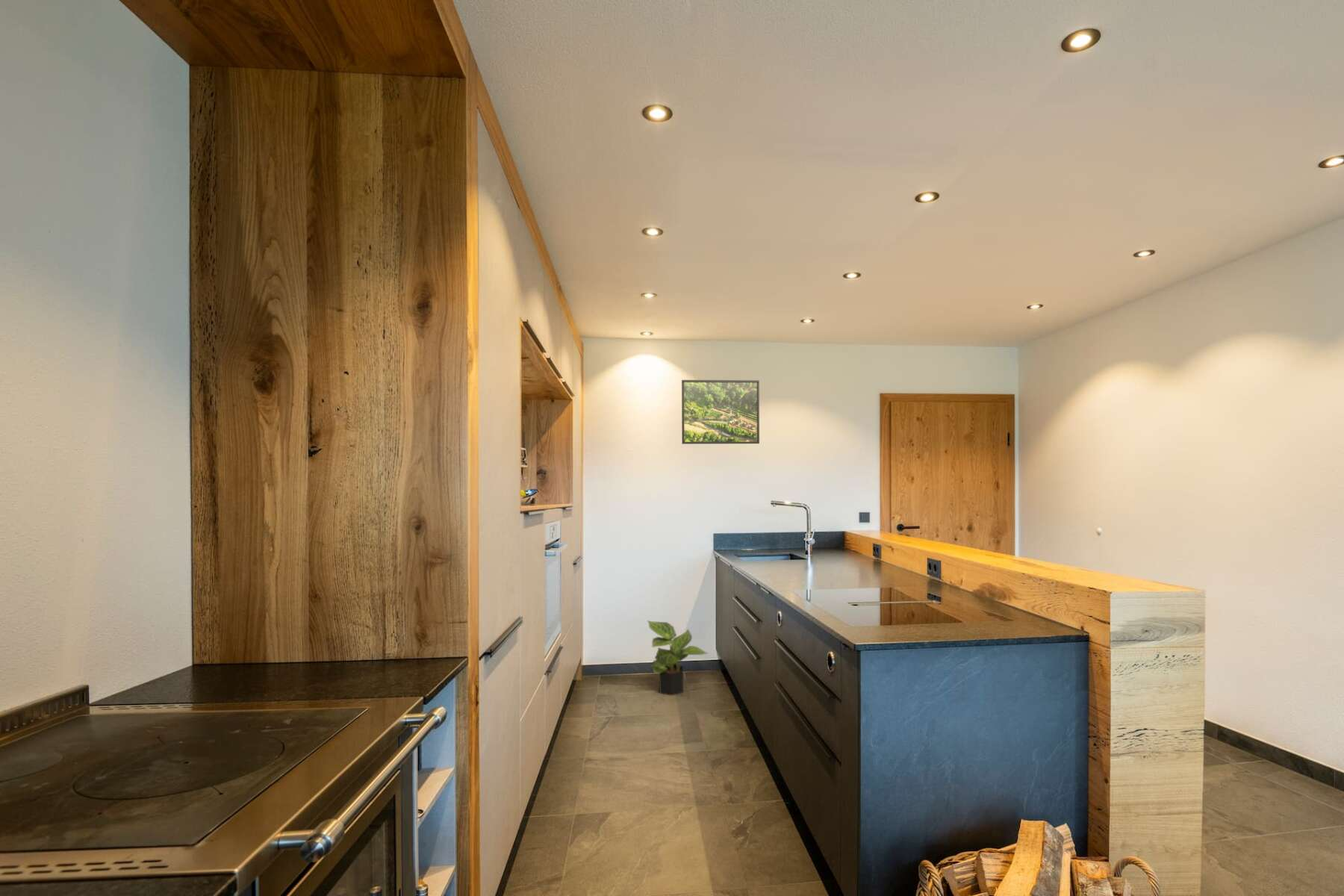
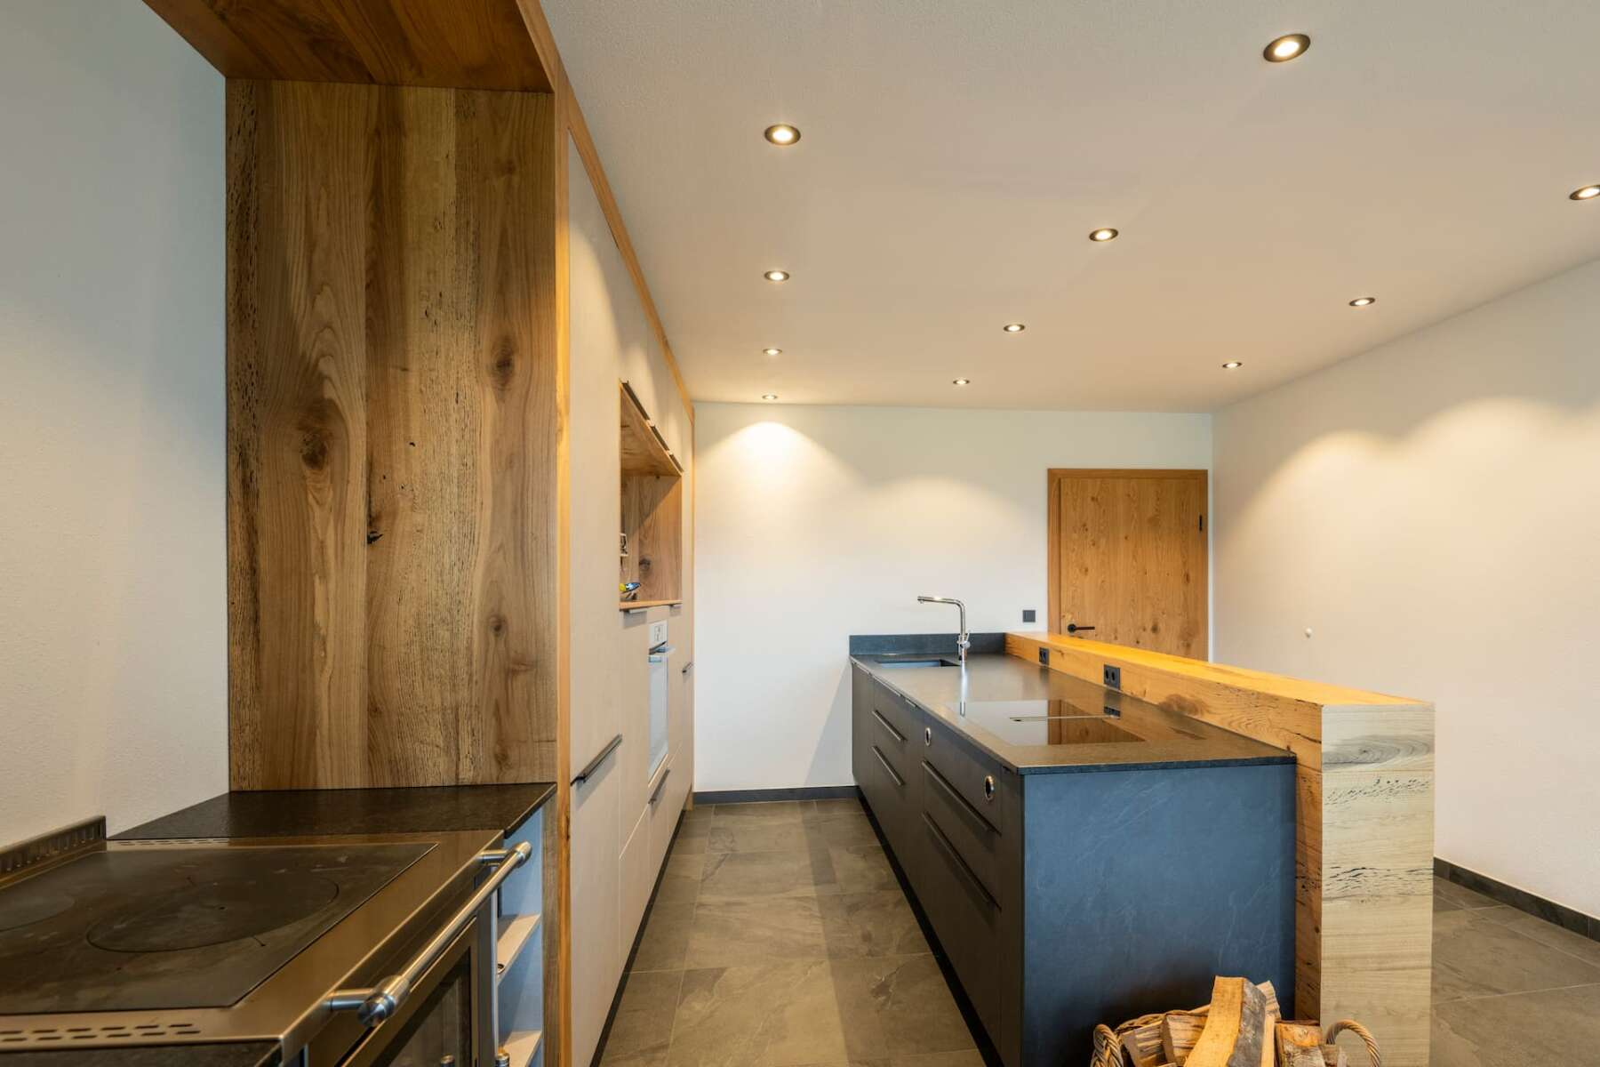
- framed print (721, 411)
- potted plant (672, 657)
